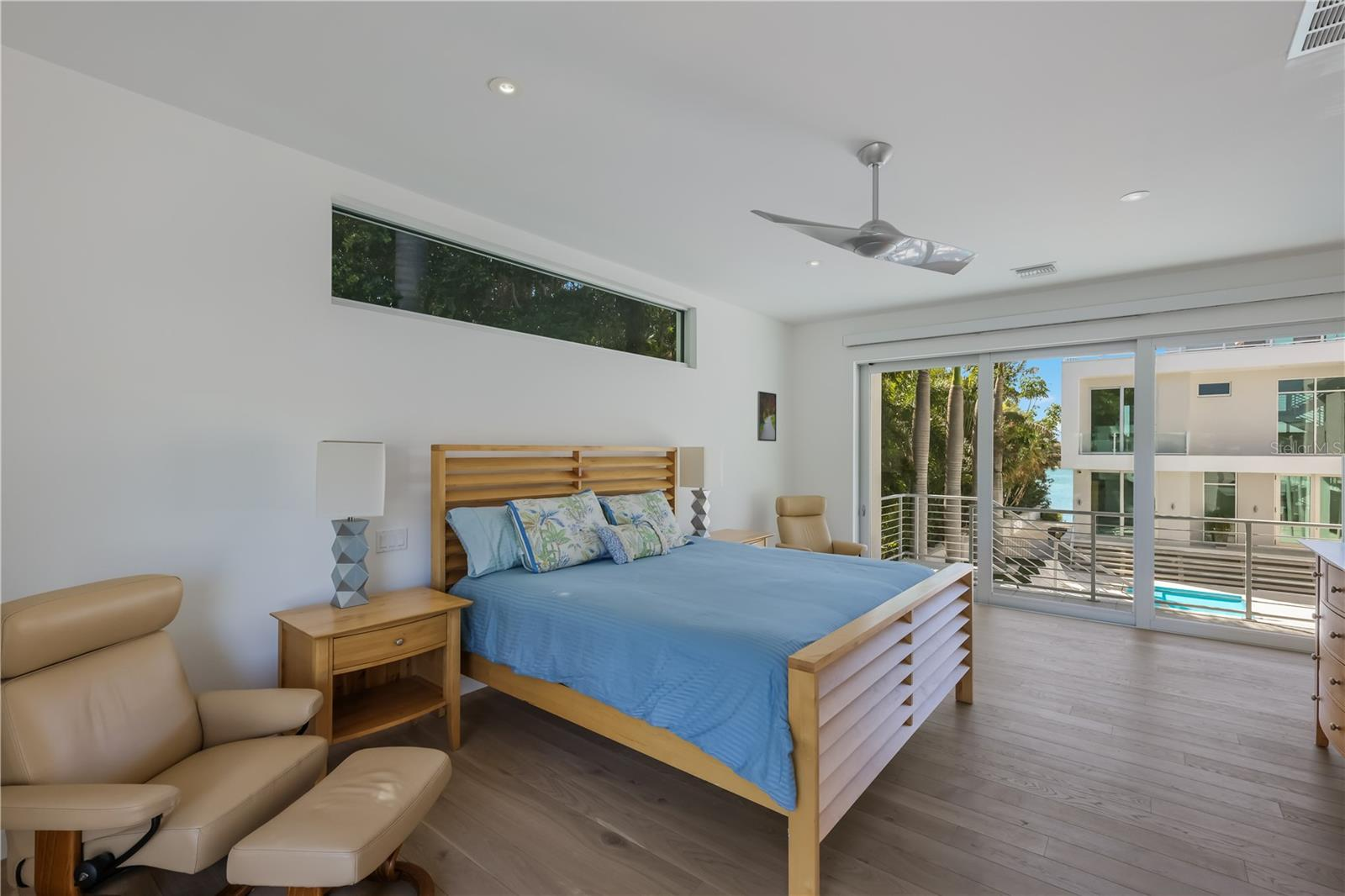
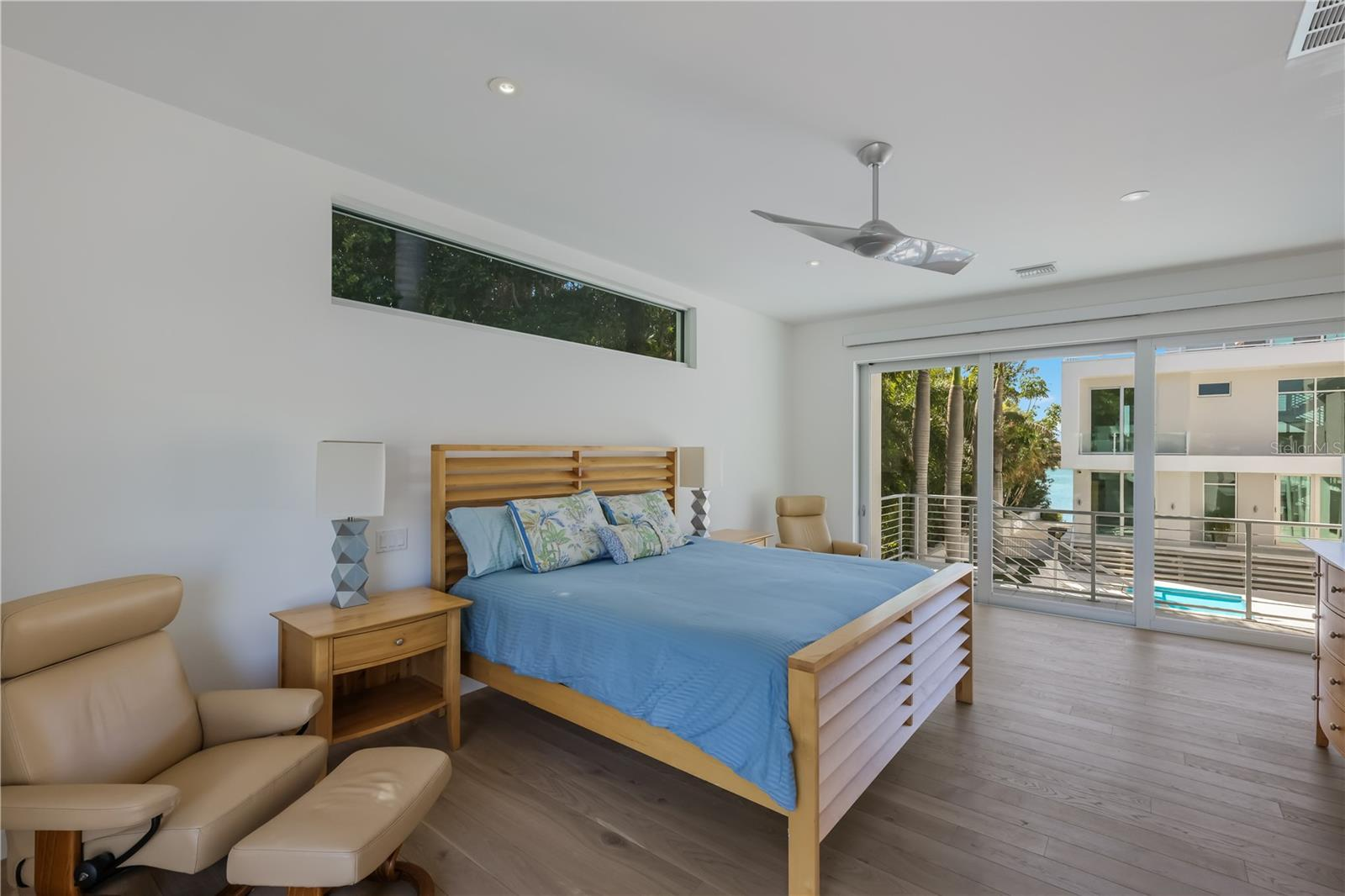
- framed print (767, 416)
